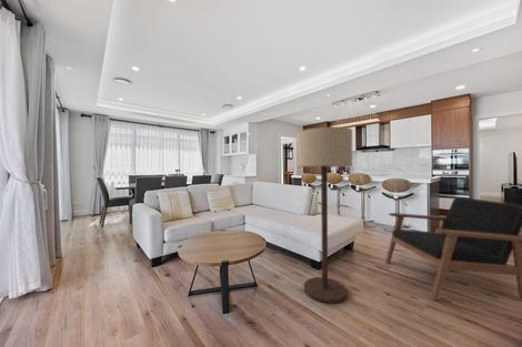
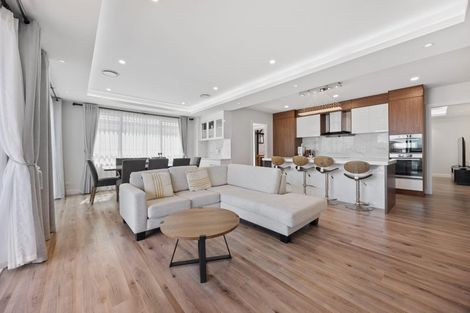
- armchair (446, 239)
- floor lamp (324, 211)
